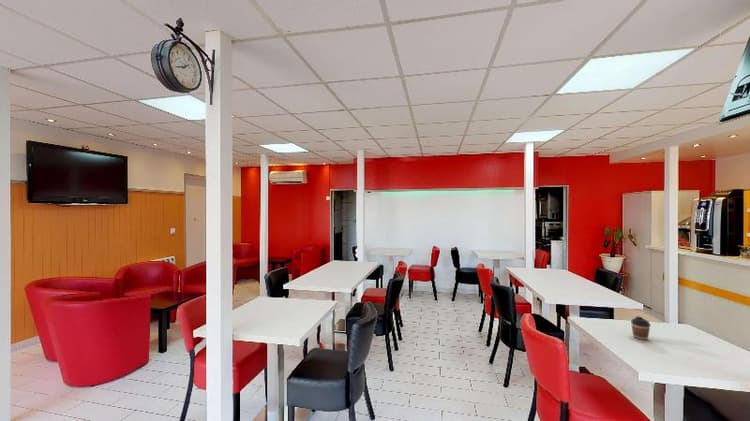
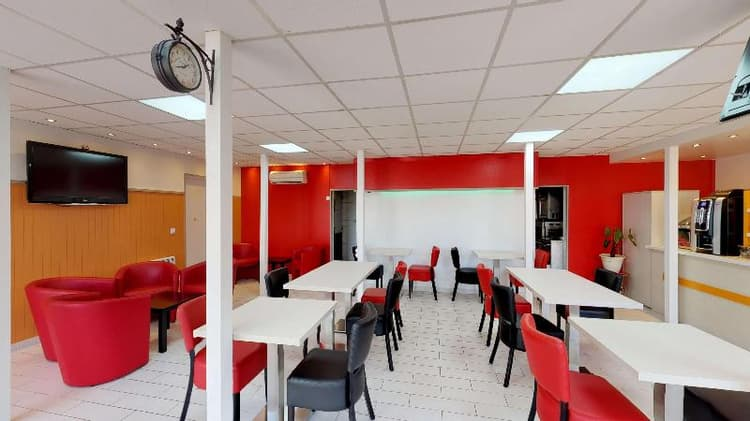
- coffee cup (640, 327)
